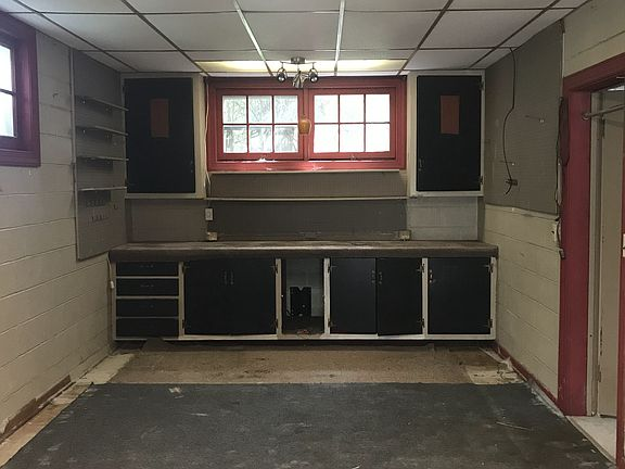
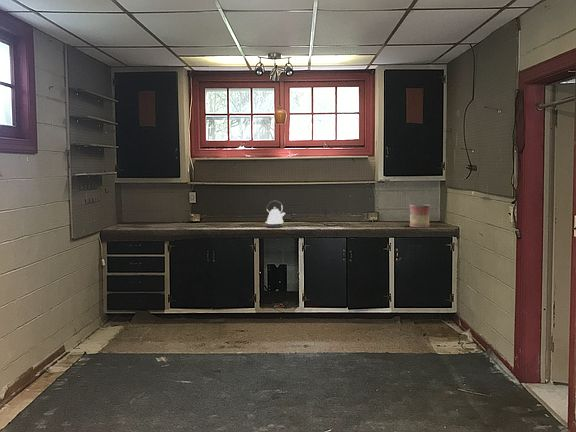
+ kettle (275, 213)
+ paint can (419, 215)
